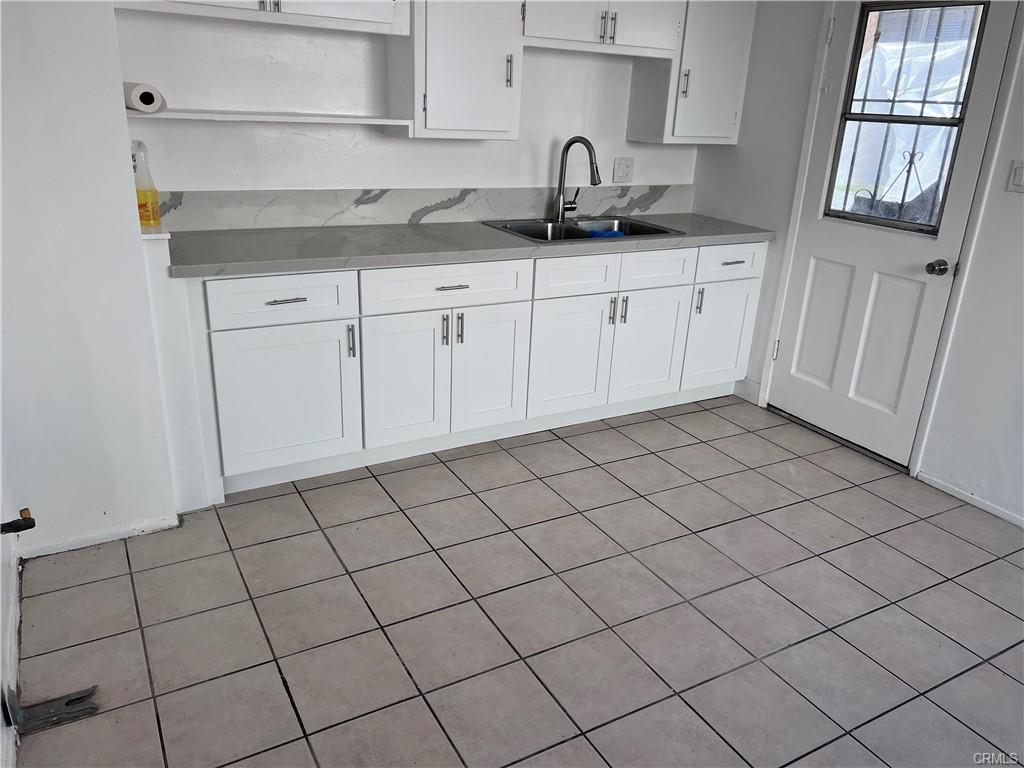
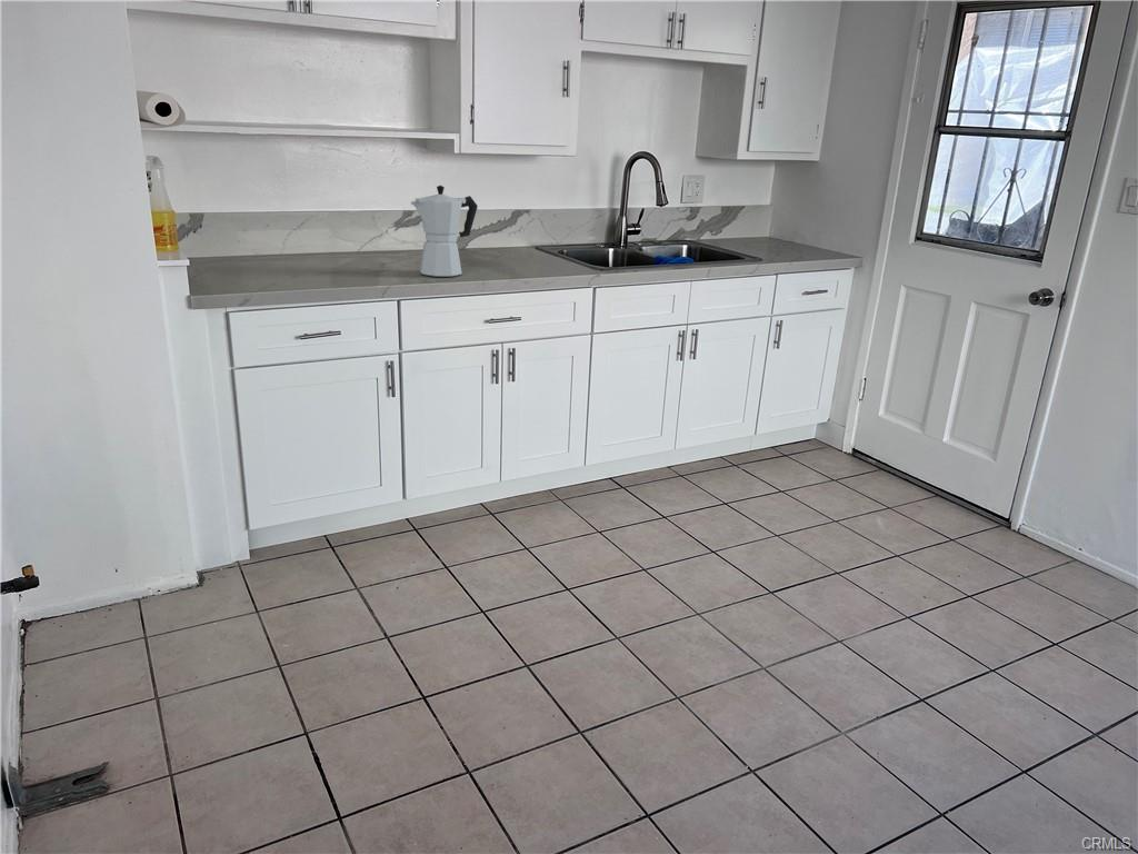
+ moka pot (445, 229)
